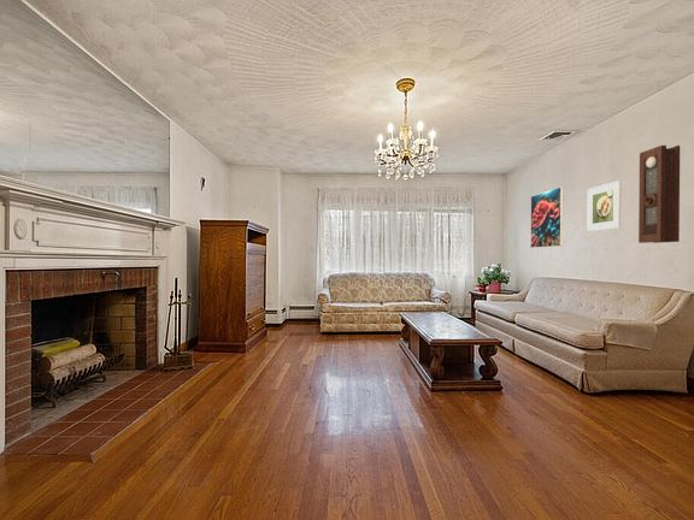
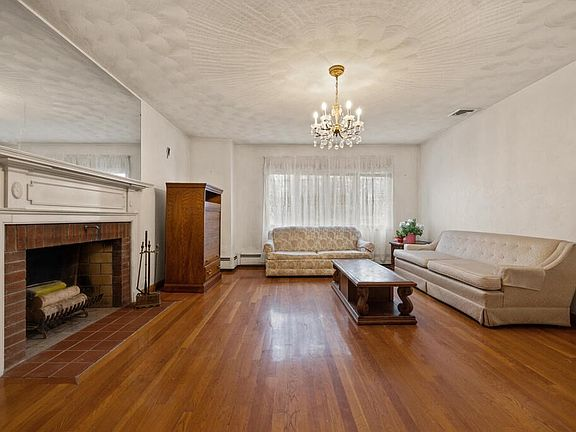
- pendulum clock (653, 196)
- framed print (545, 219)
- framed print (602, 207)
